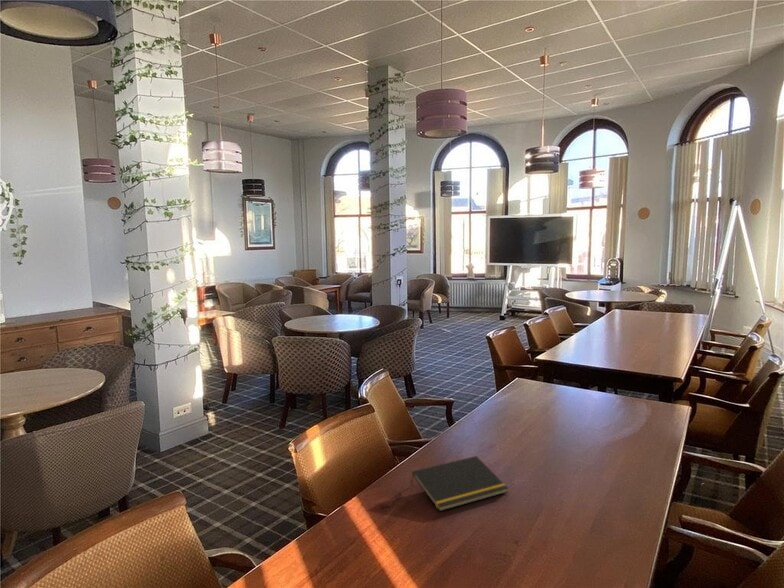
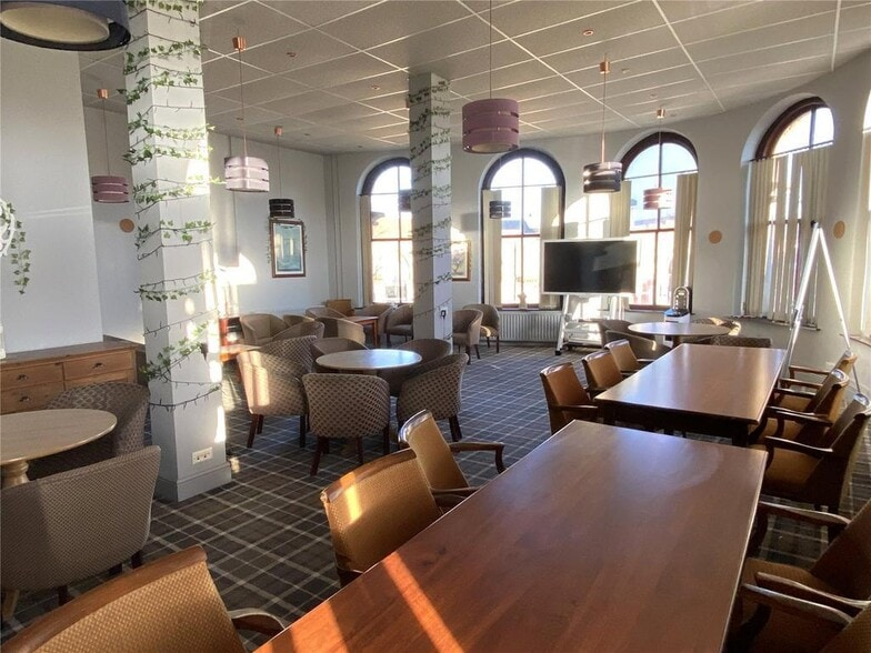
- notepad (459, 481)
